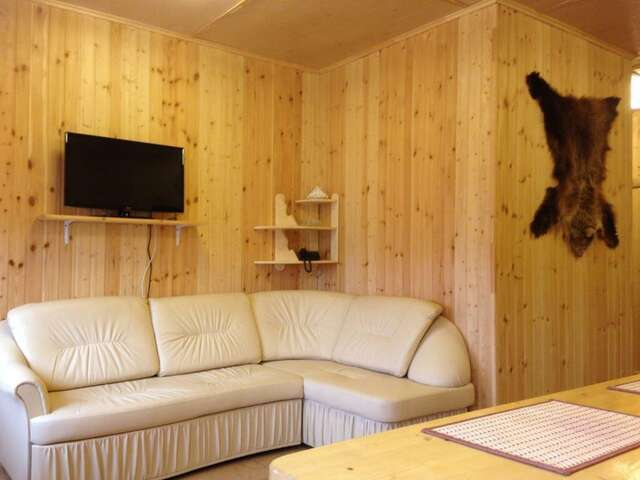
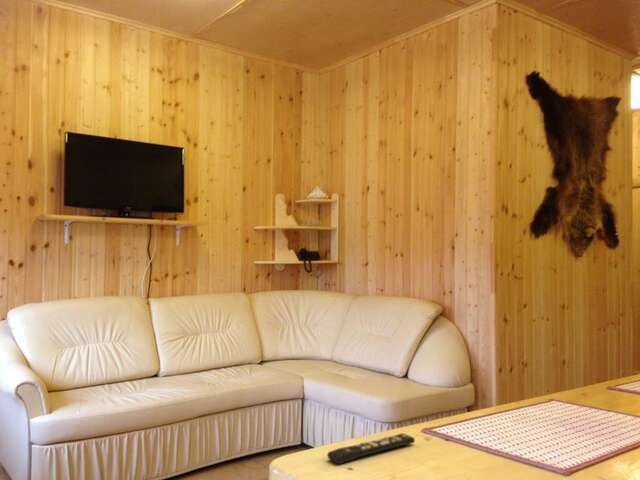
+ remote control (372, 447)
